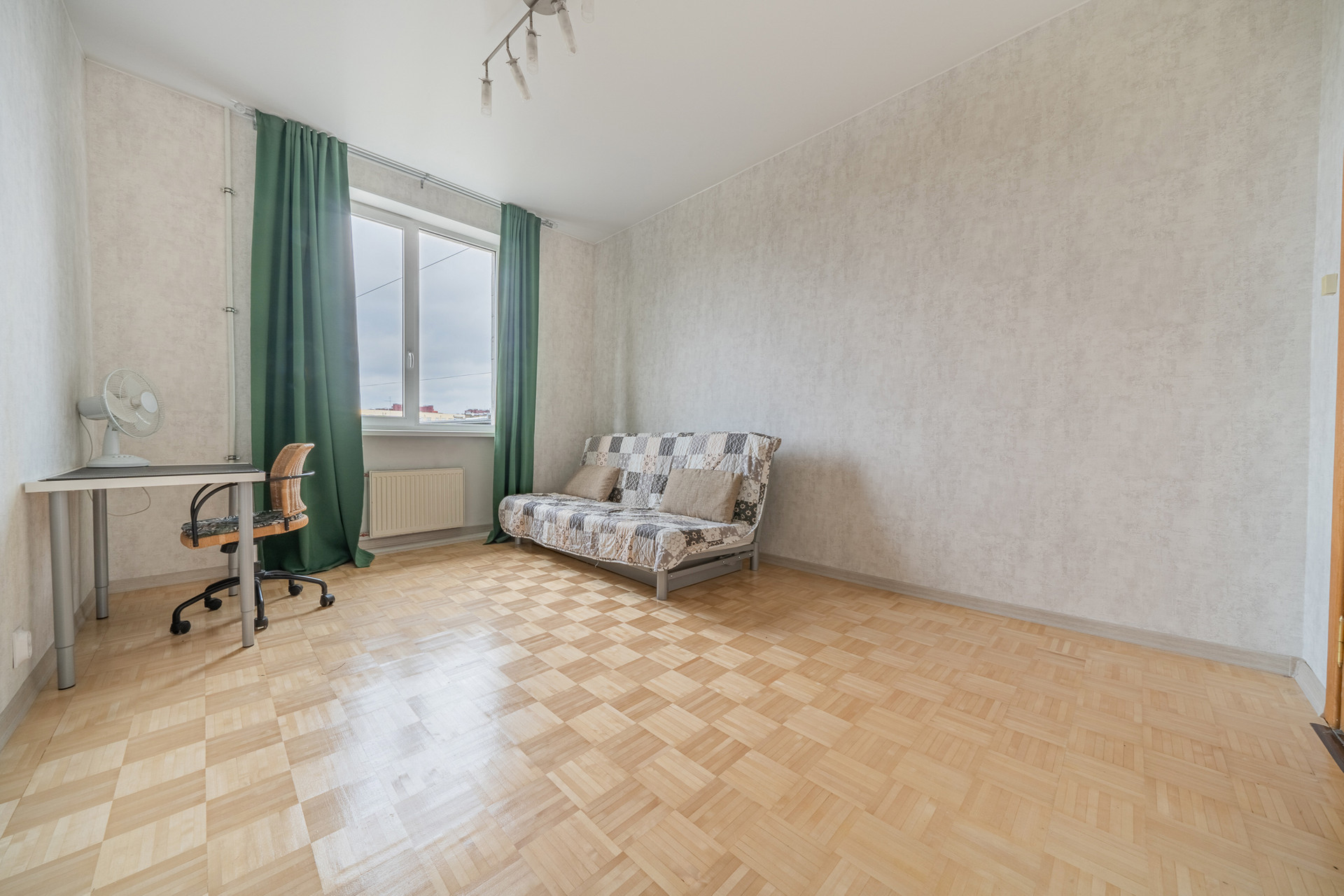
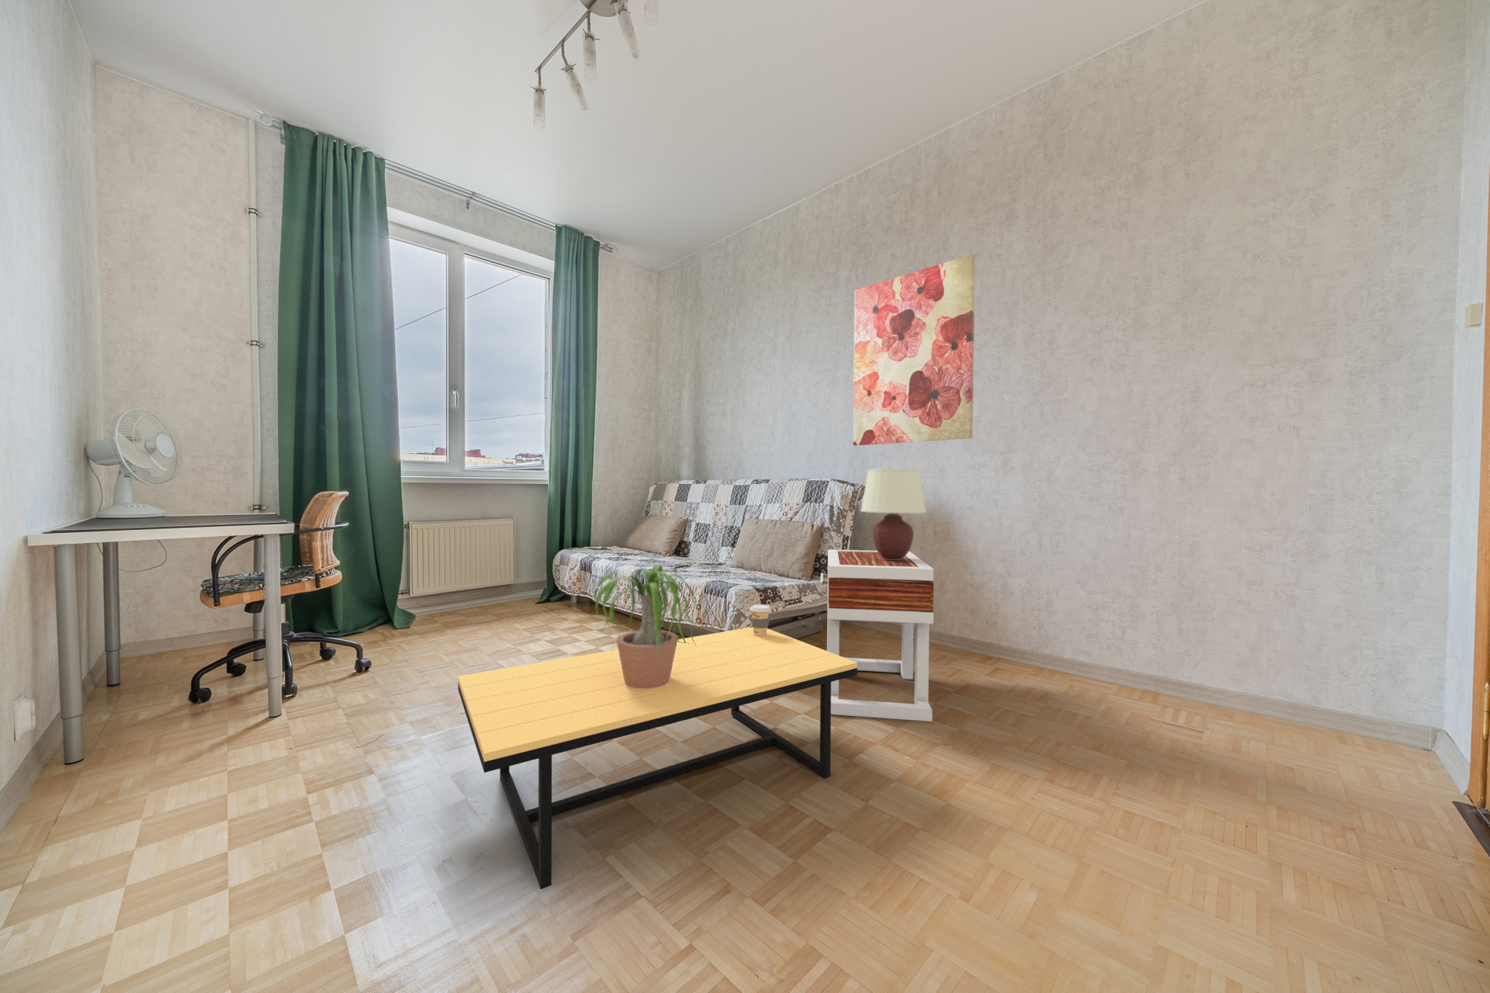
+ potted plant (641, 625)
+ table lamp (892, 513)
+ wall art (909, 358)
+ coffee cup (759, 620)
+ coffee table (666, 723)
+ side table (869, 621)
